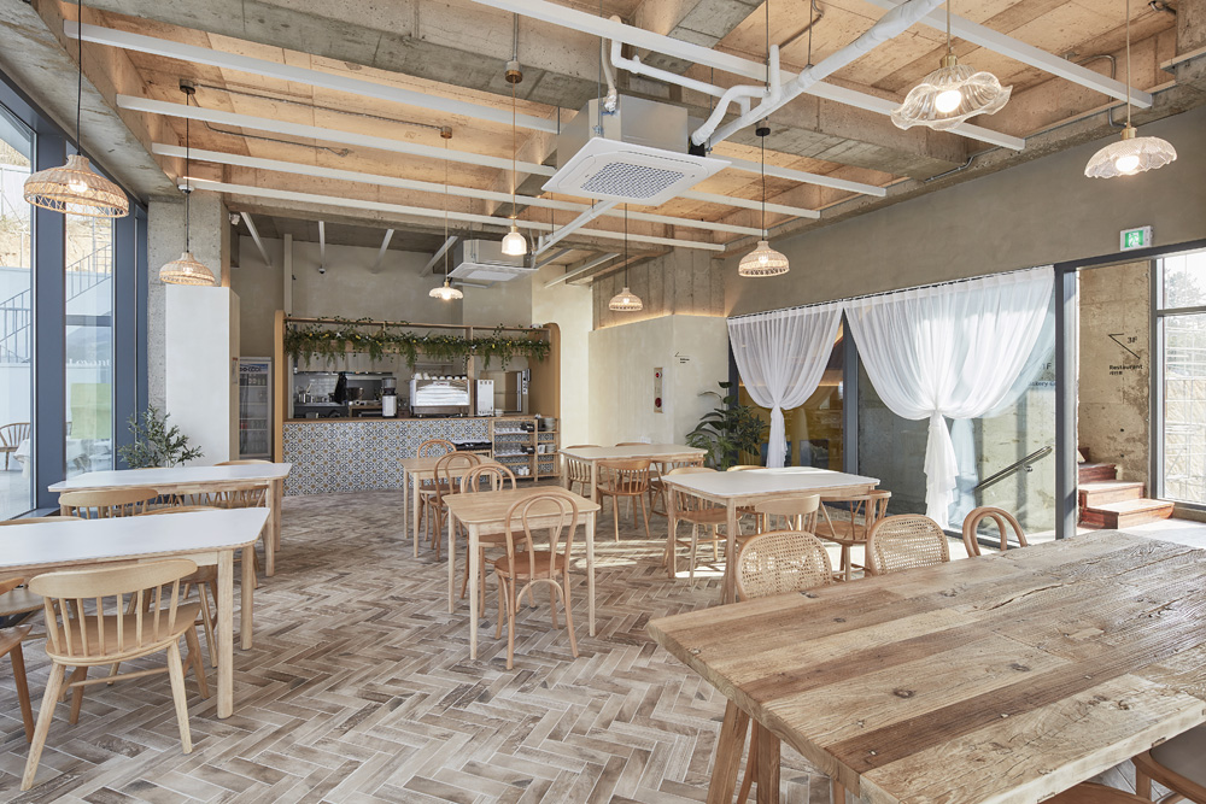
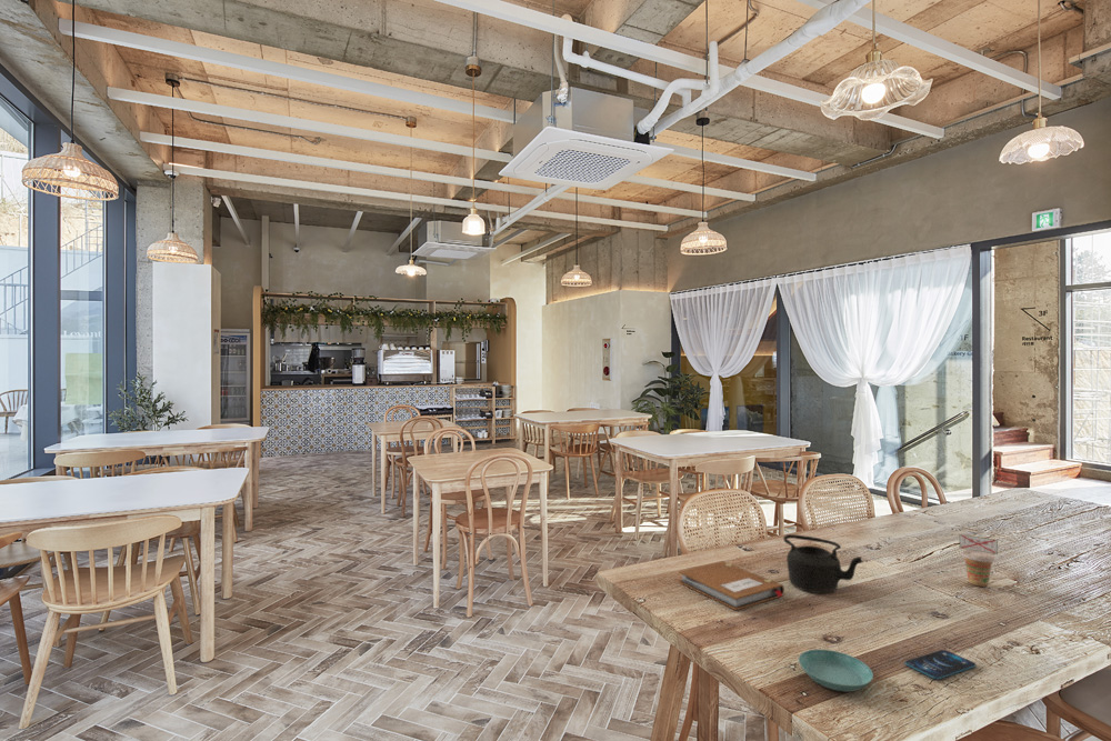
+ notebook (731, 583)
+ saucer (834, 671)
+ smartphone (940, 663)
+ beverage cup (978, 560)
+ teapot (818, 564)
